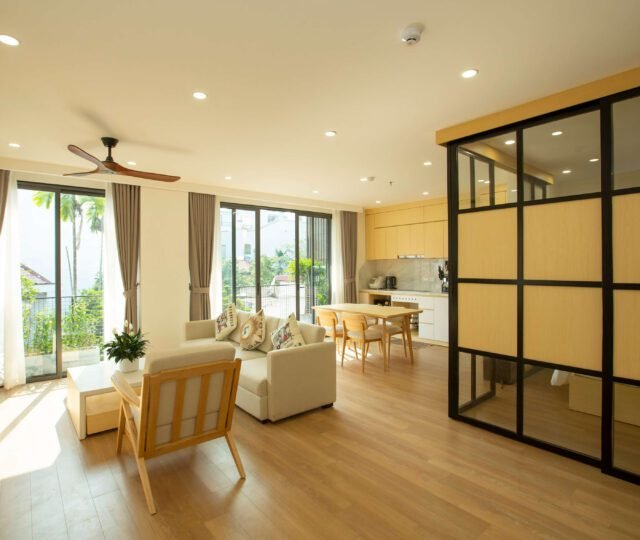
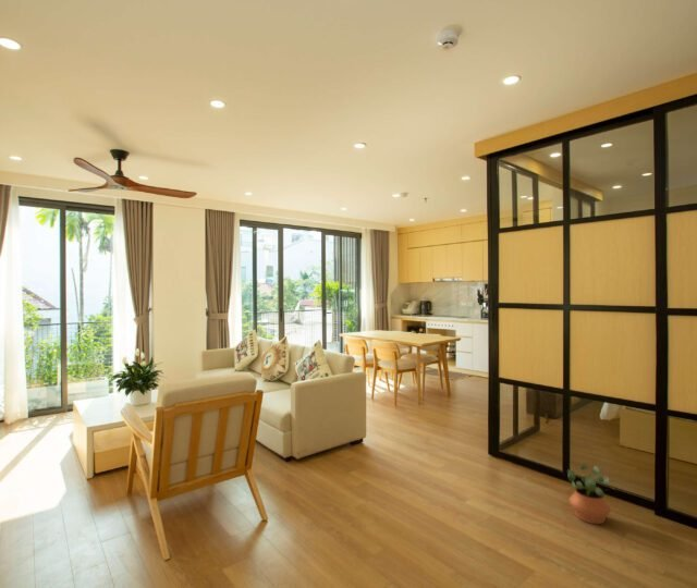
+ potted plant (591, 491)
